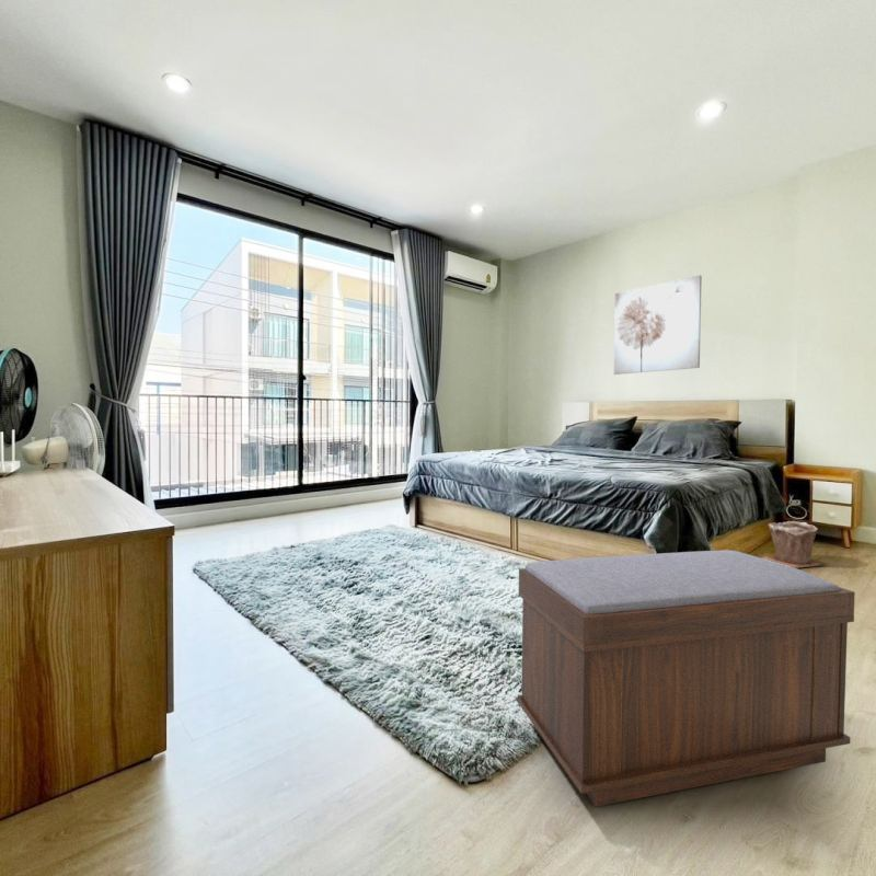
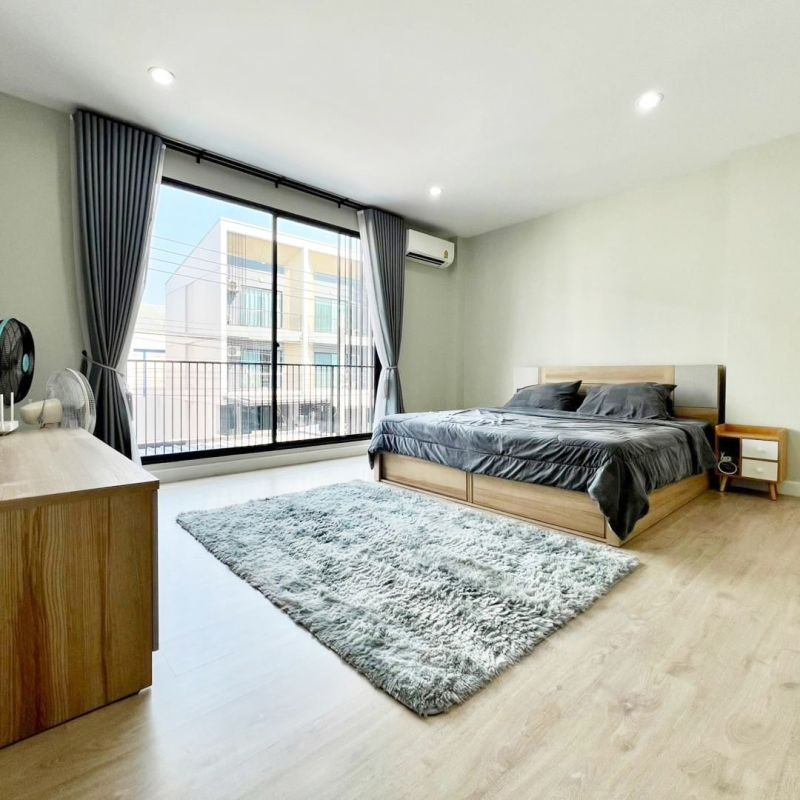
- bench (672, 654)
- wall art (654, 327)
- plant pot (792, 542)
